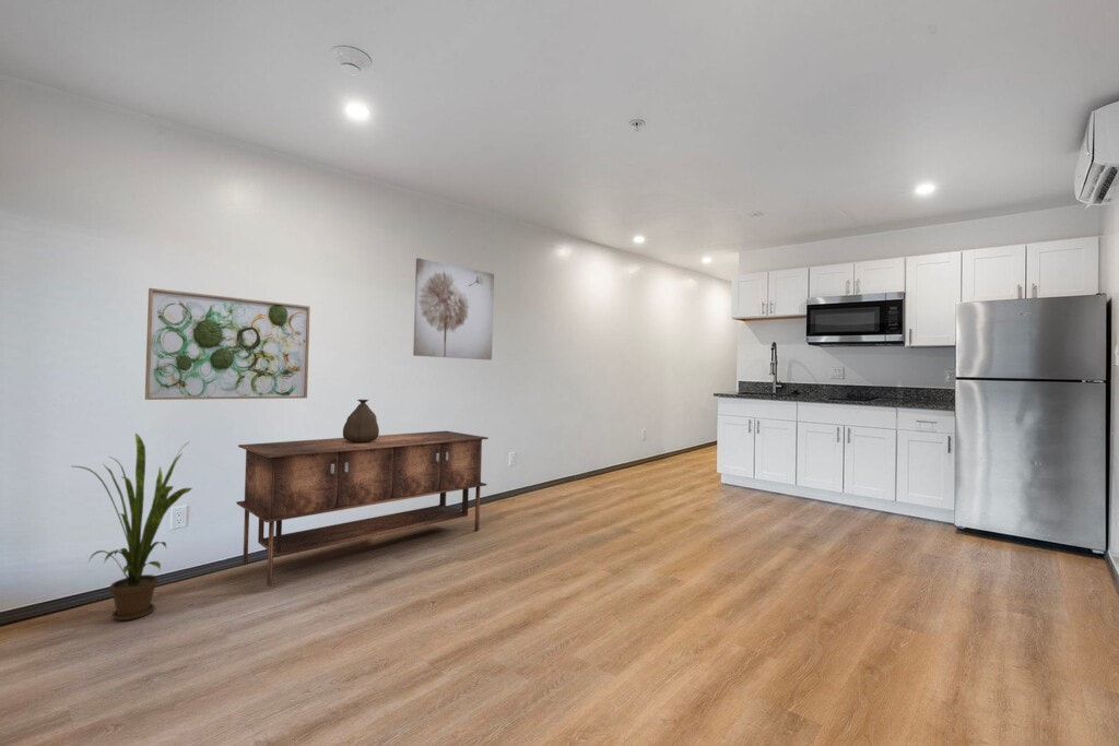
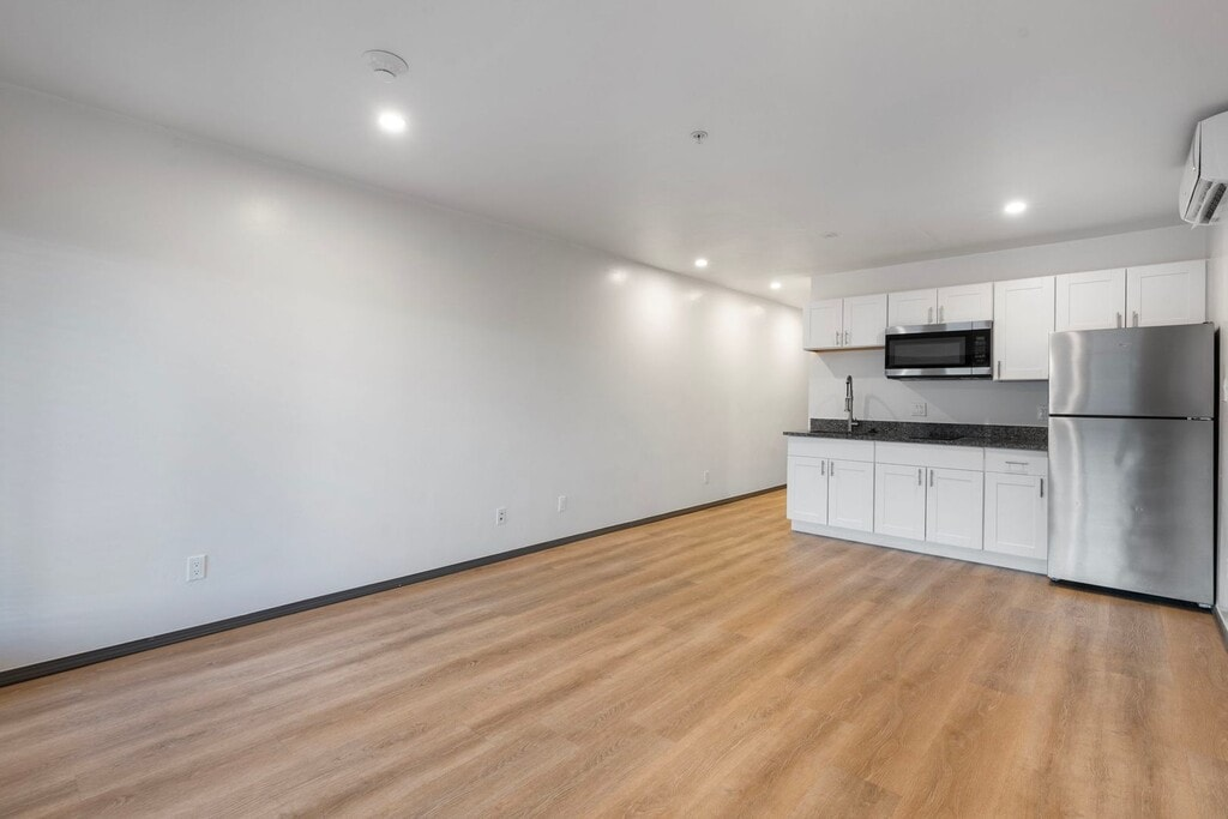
- wall art (456, 311)
- sideboard (374, 494)
- wall art (235, 348)
- house plant (131, 524)
- bag (362, 419)
